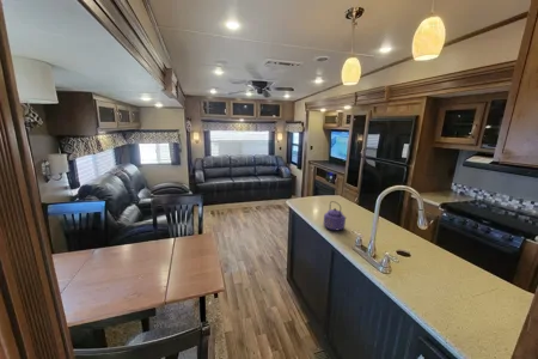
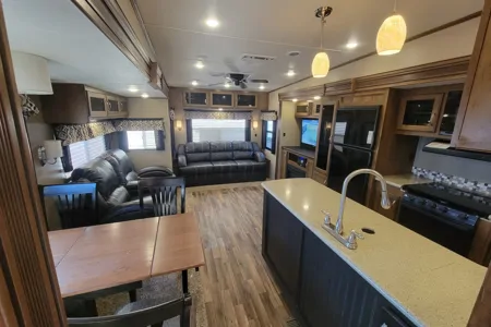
- kettle (336, 215)
